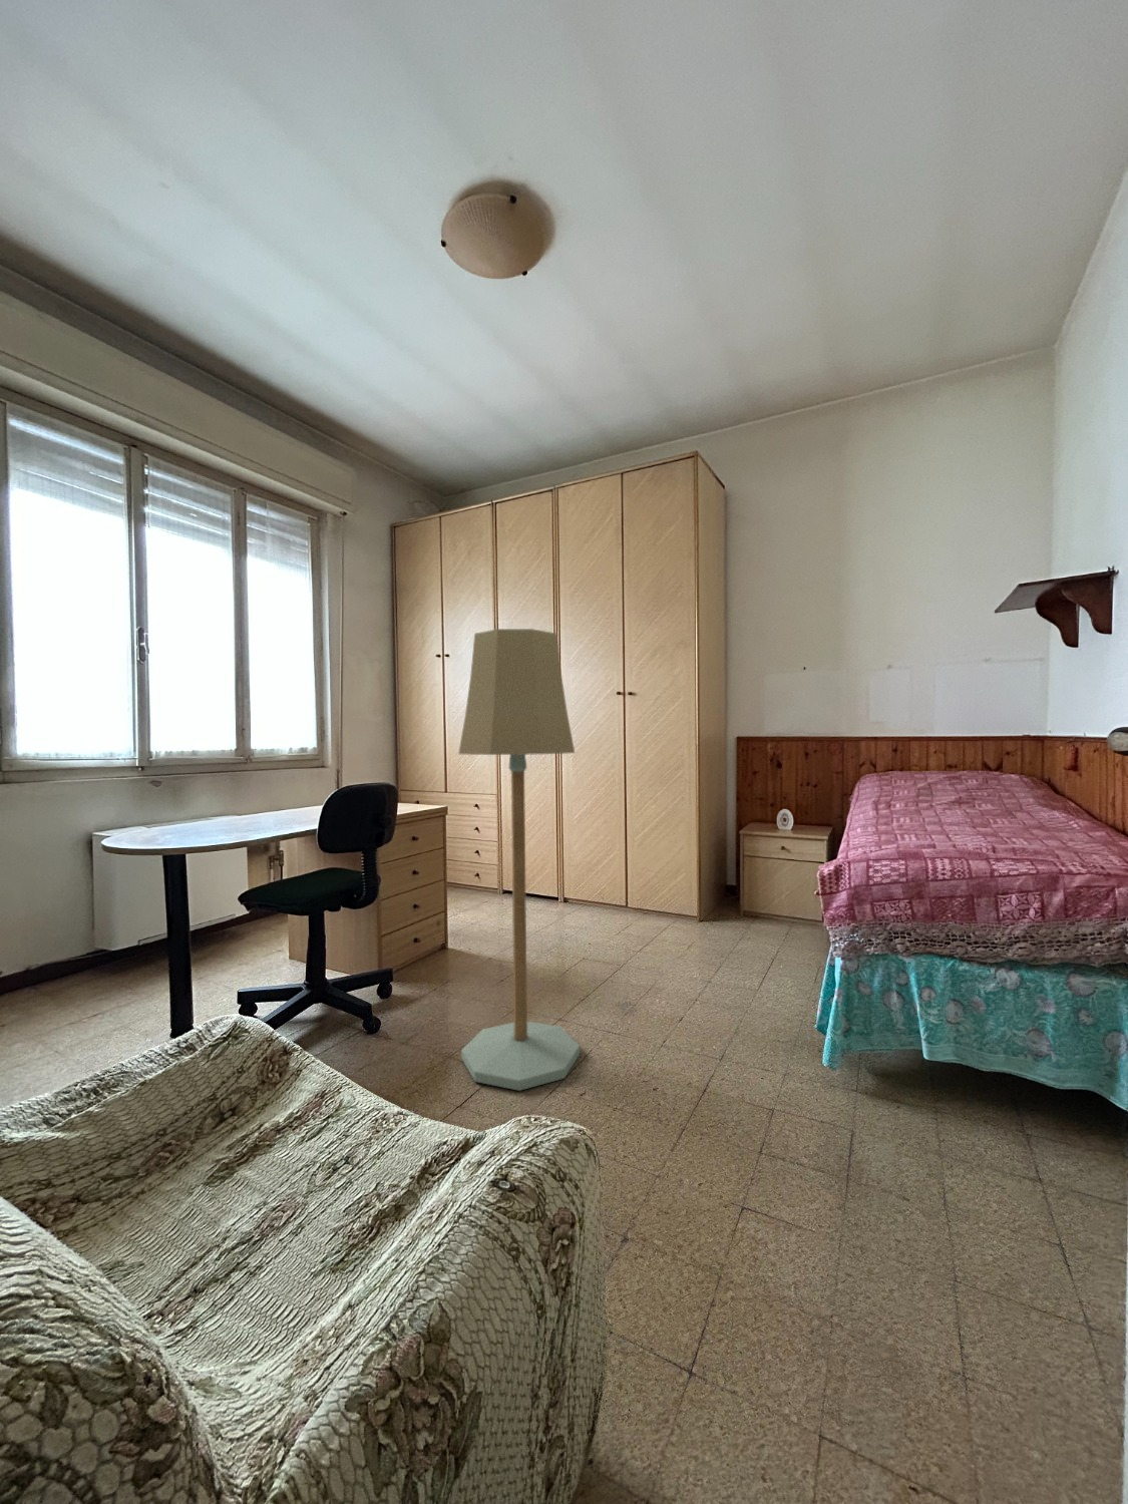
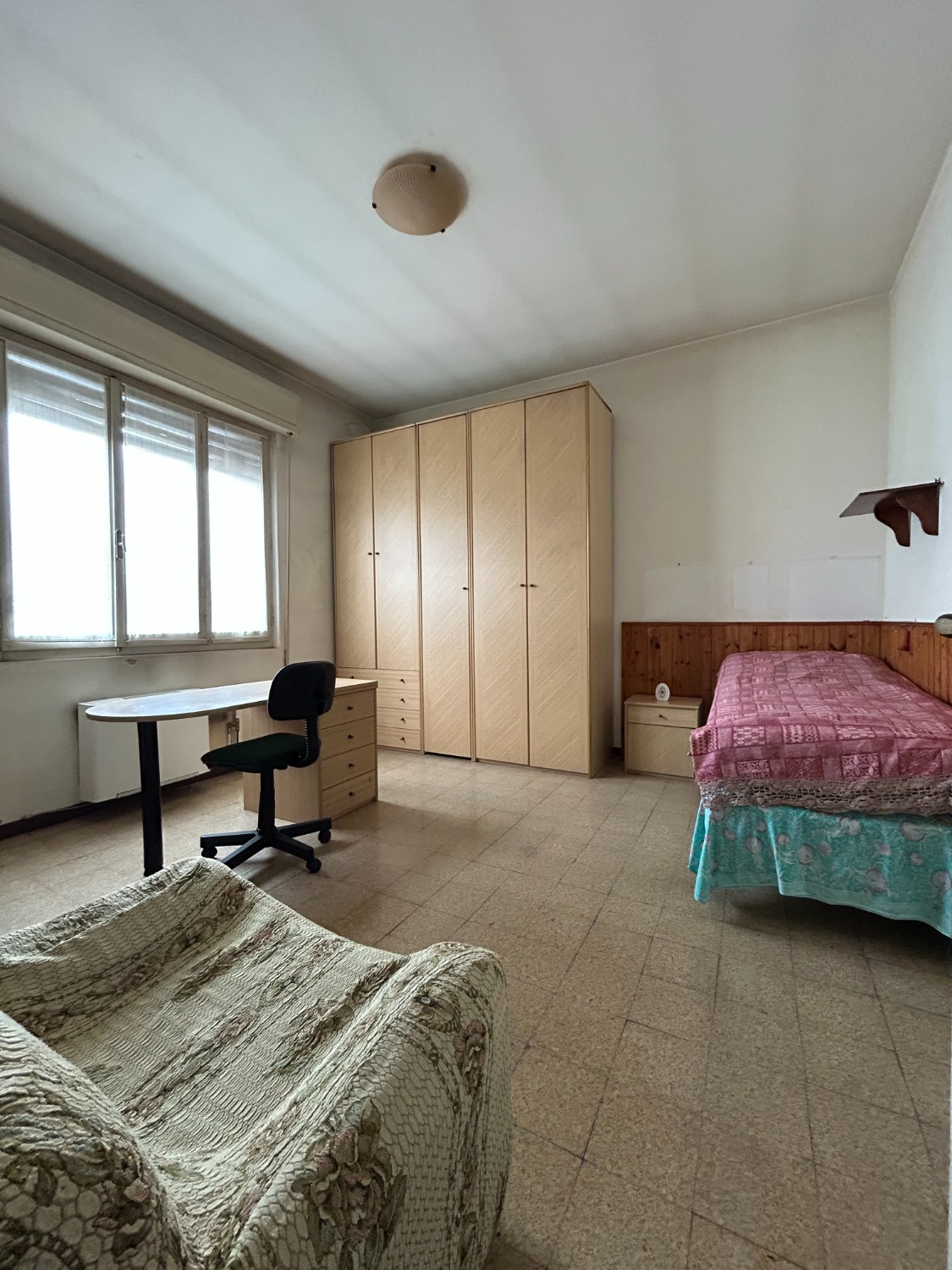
- floor lamp (518, 847)
